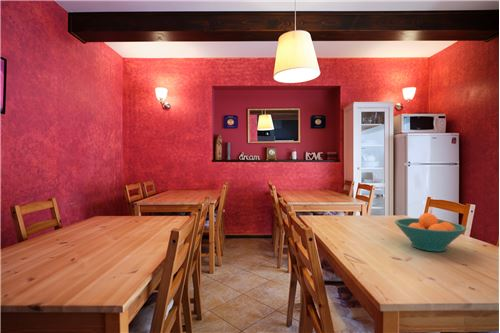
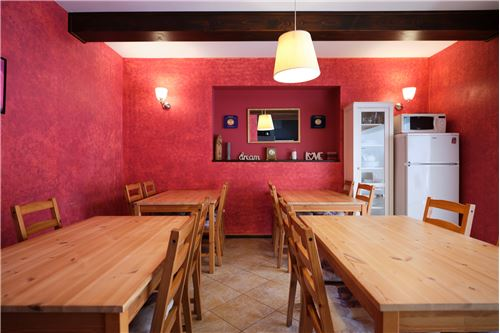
- fruit bowl (428, 230)
